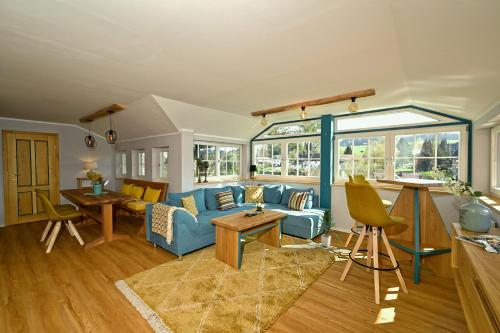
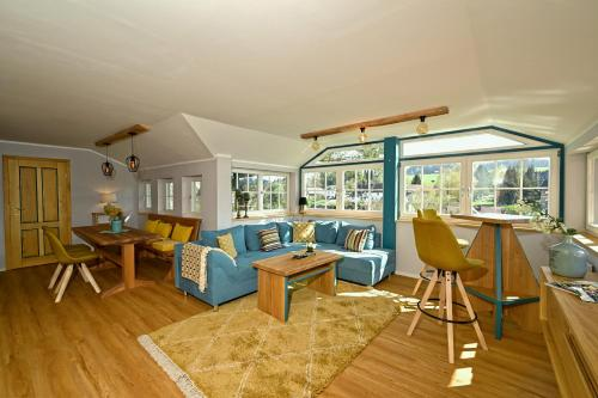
- indoor plant (326, 227)
